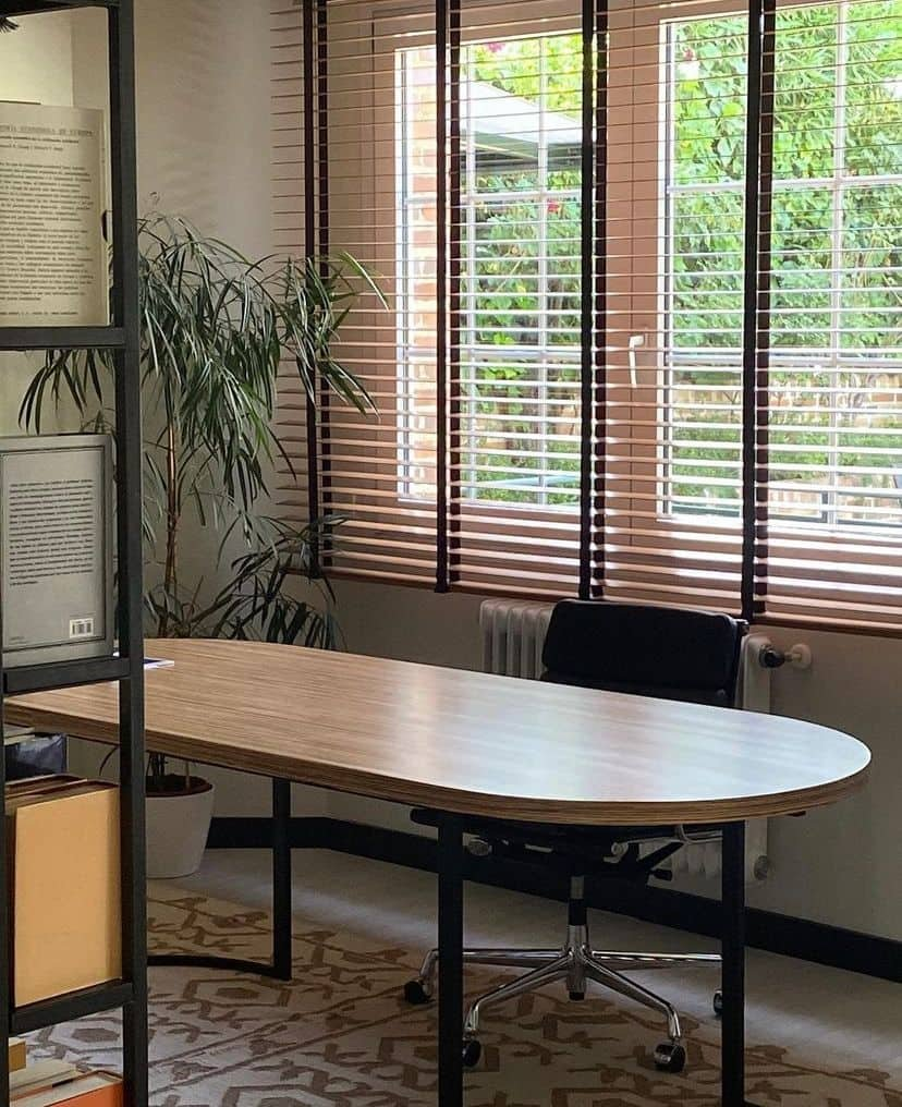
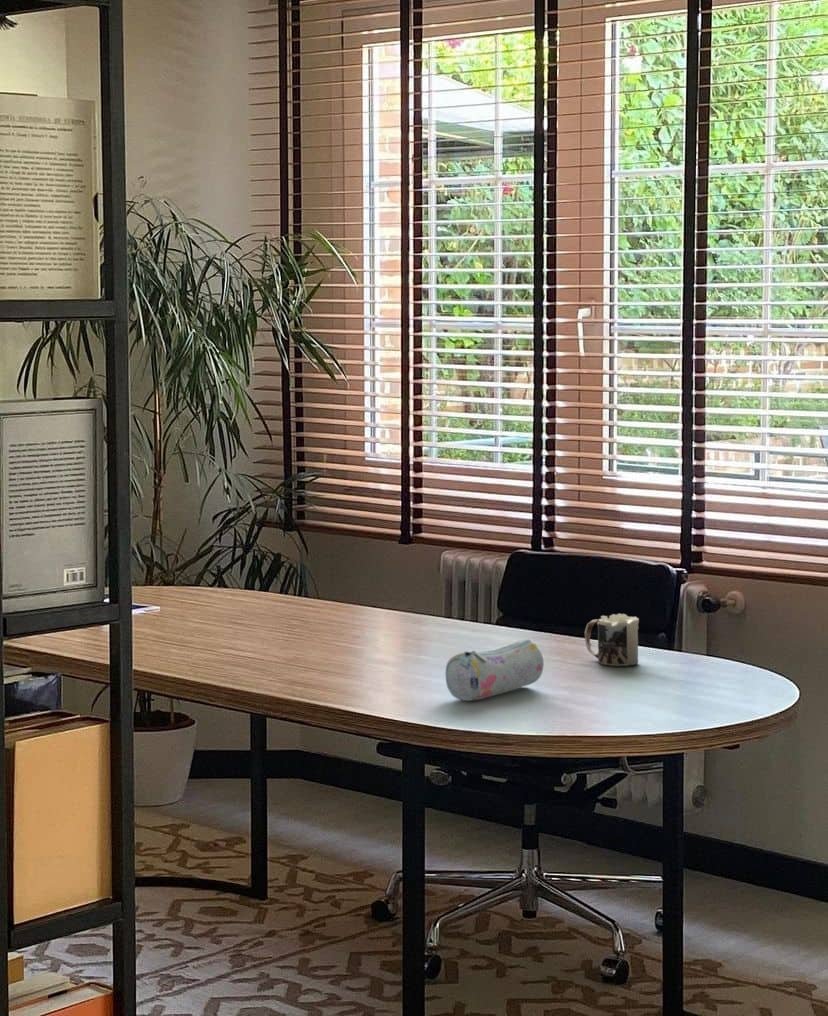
+ mug (612, 638)
+ pencil case (494, 668)
